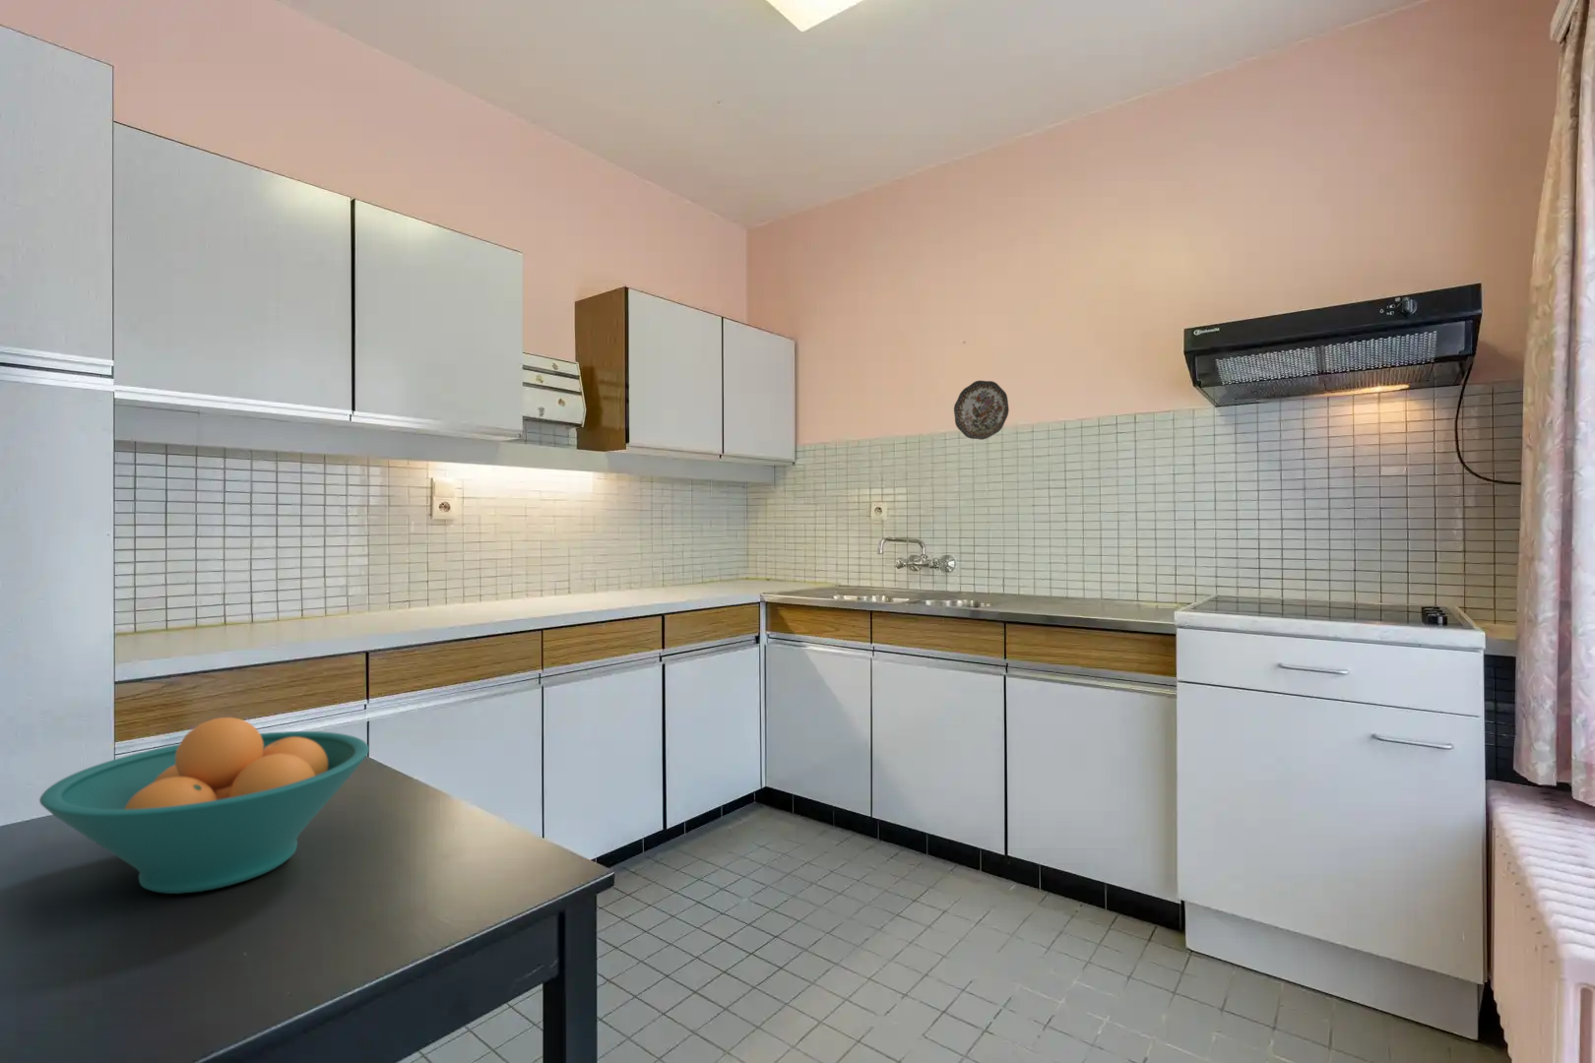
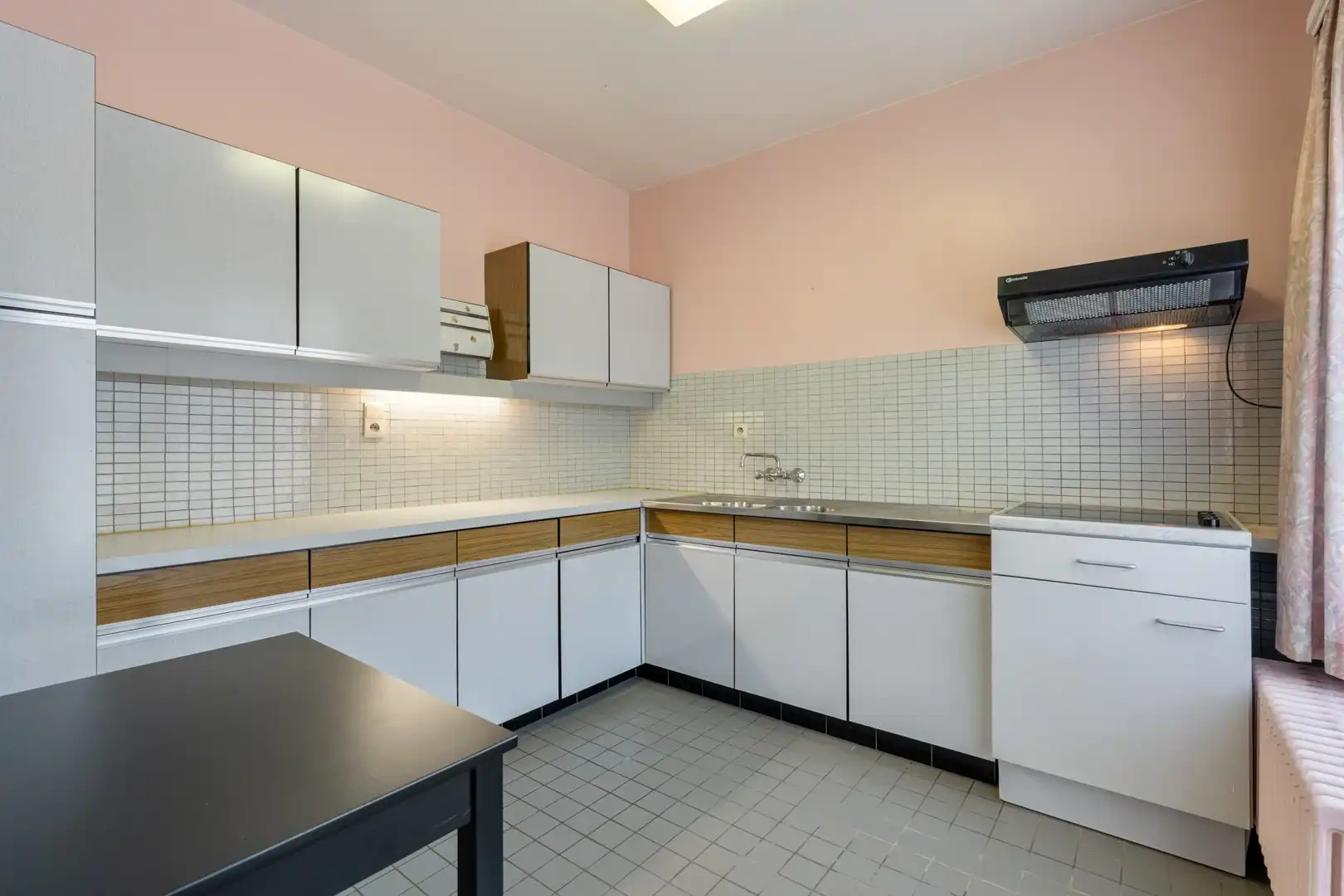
- fruit bowl (222, 793)
- decorative plate (981, 409)
